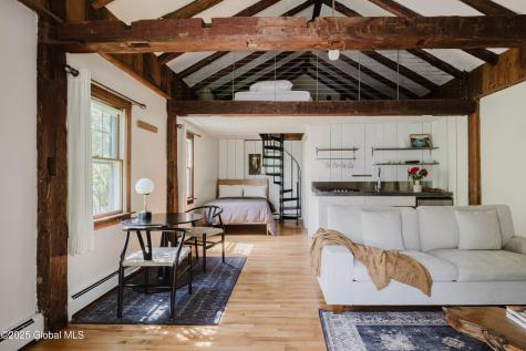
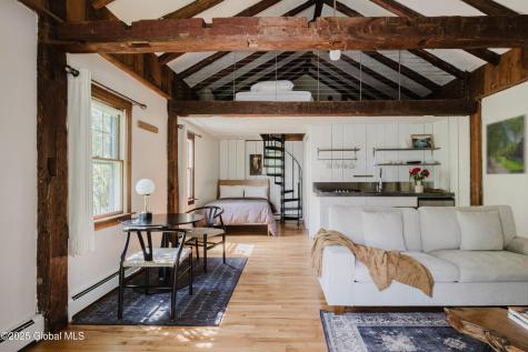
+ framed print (505, 147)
